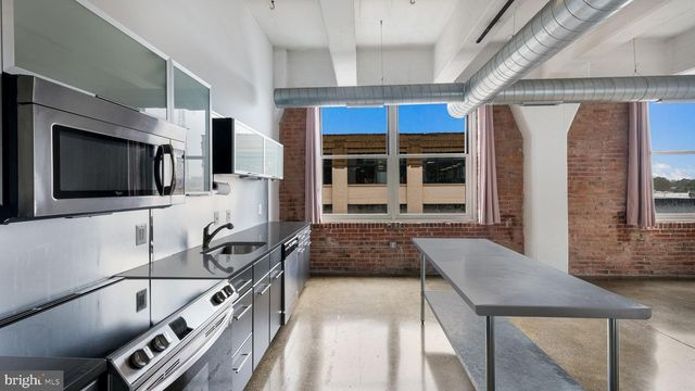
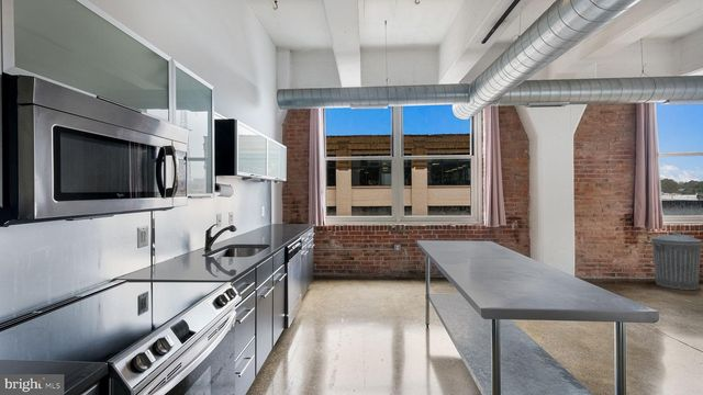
+ trash can (676, 259)
